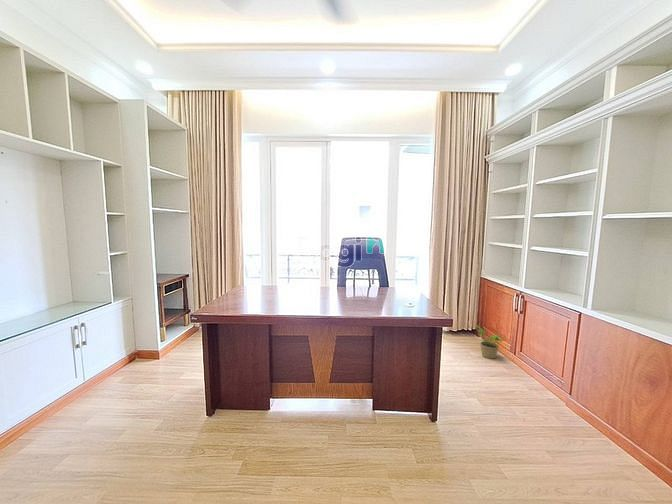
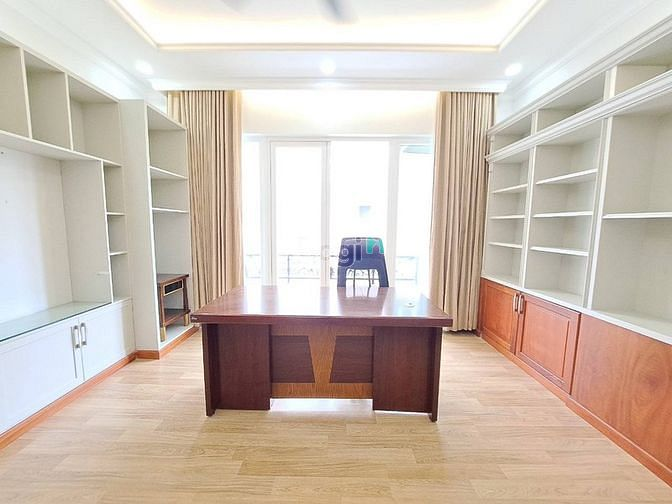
- potted plant (489, 341)
